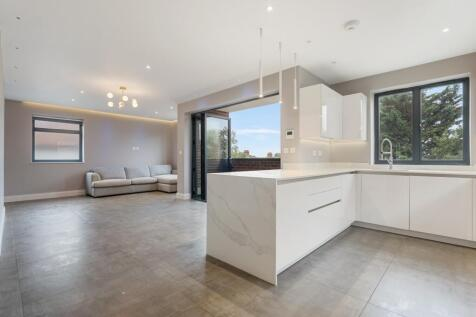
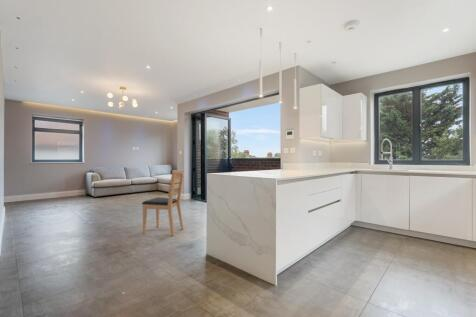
+ chair (164, 201)
